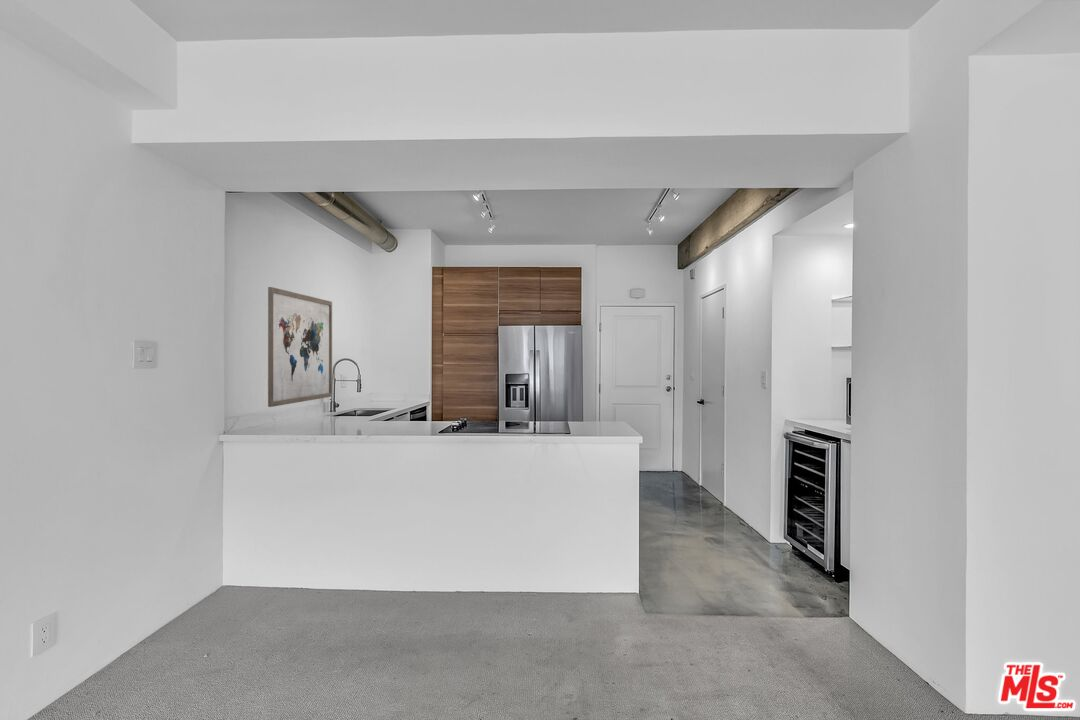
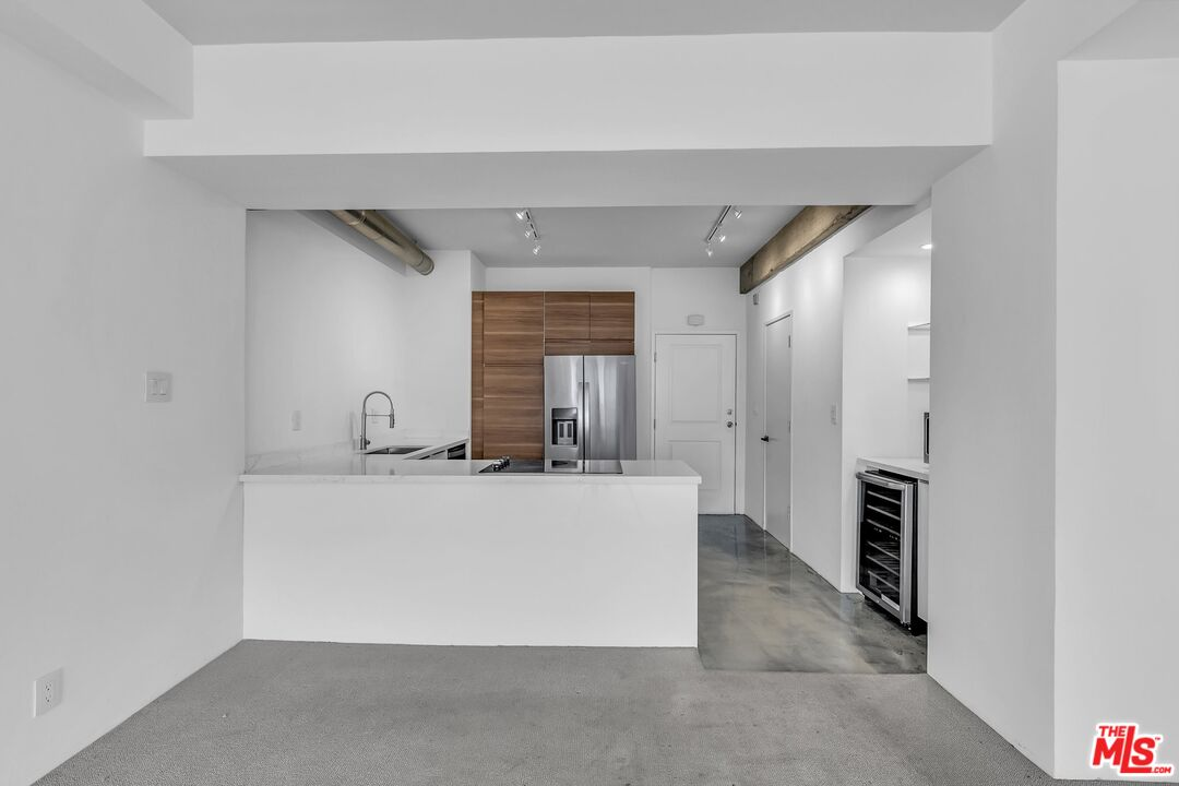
- wall art (303, 348)
